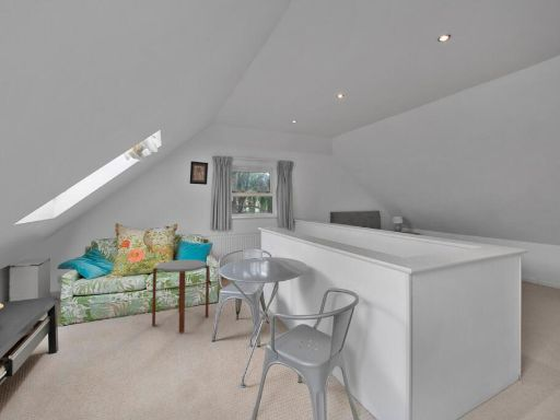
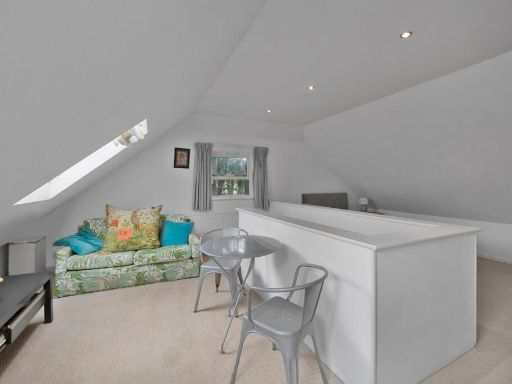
- side table (182, 292)
